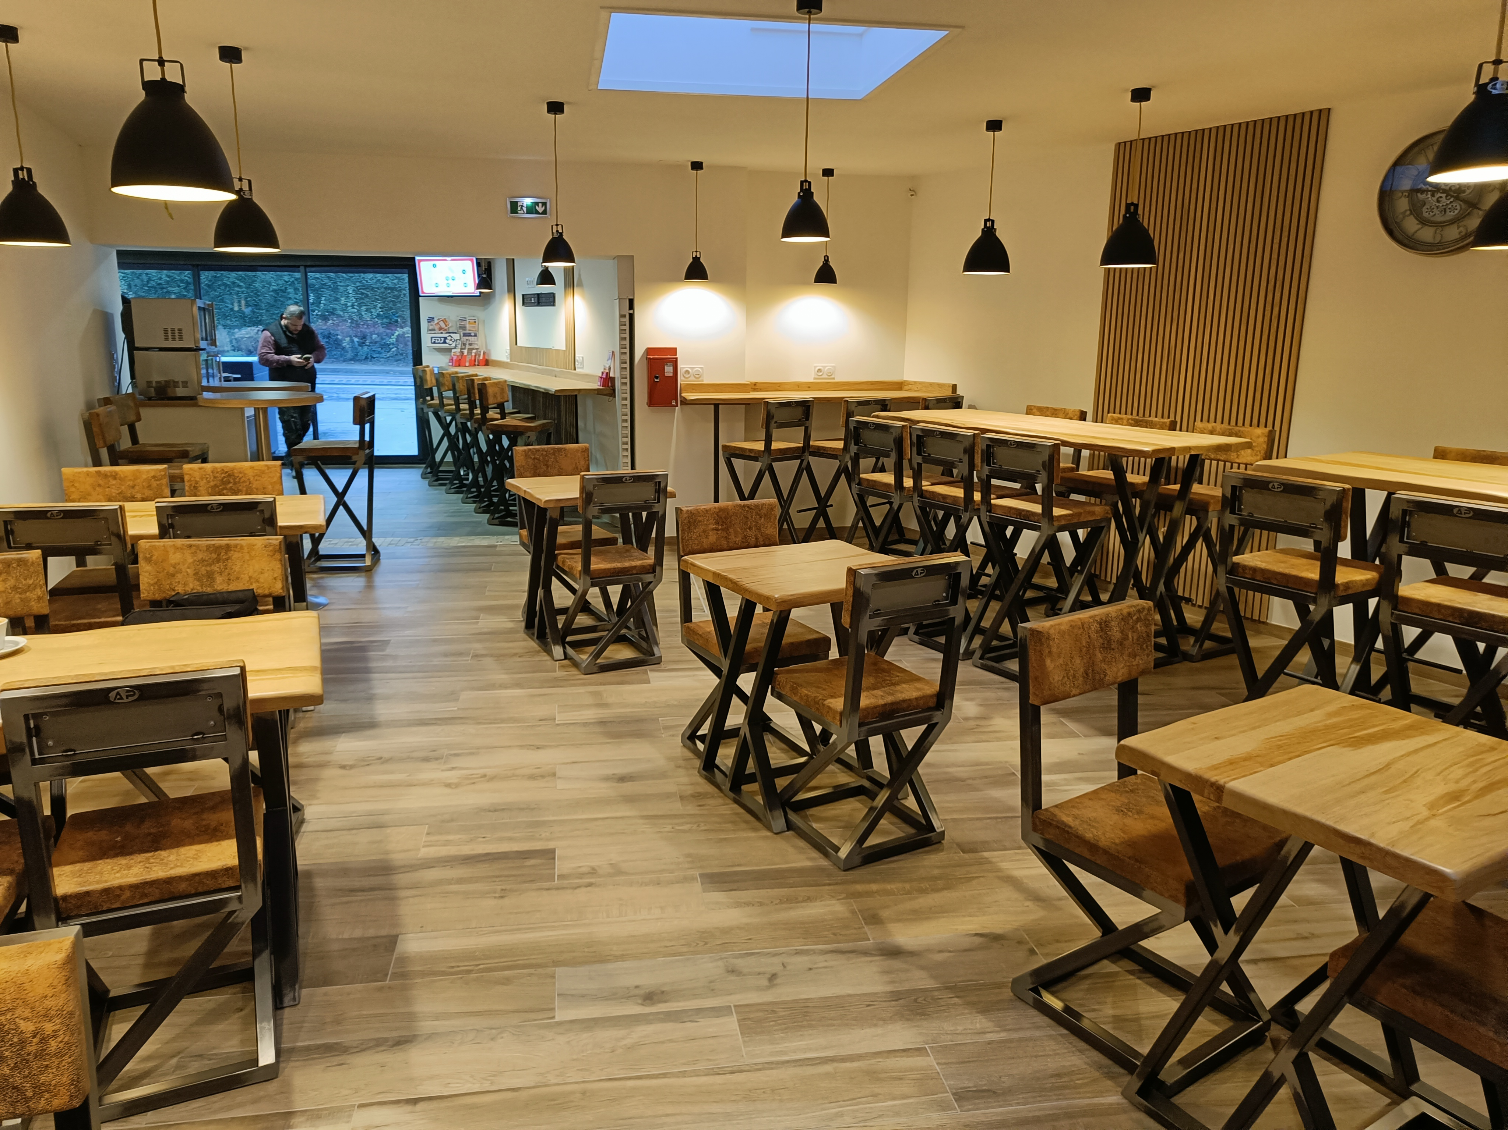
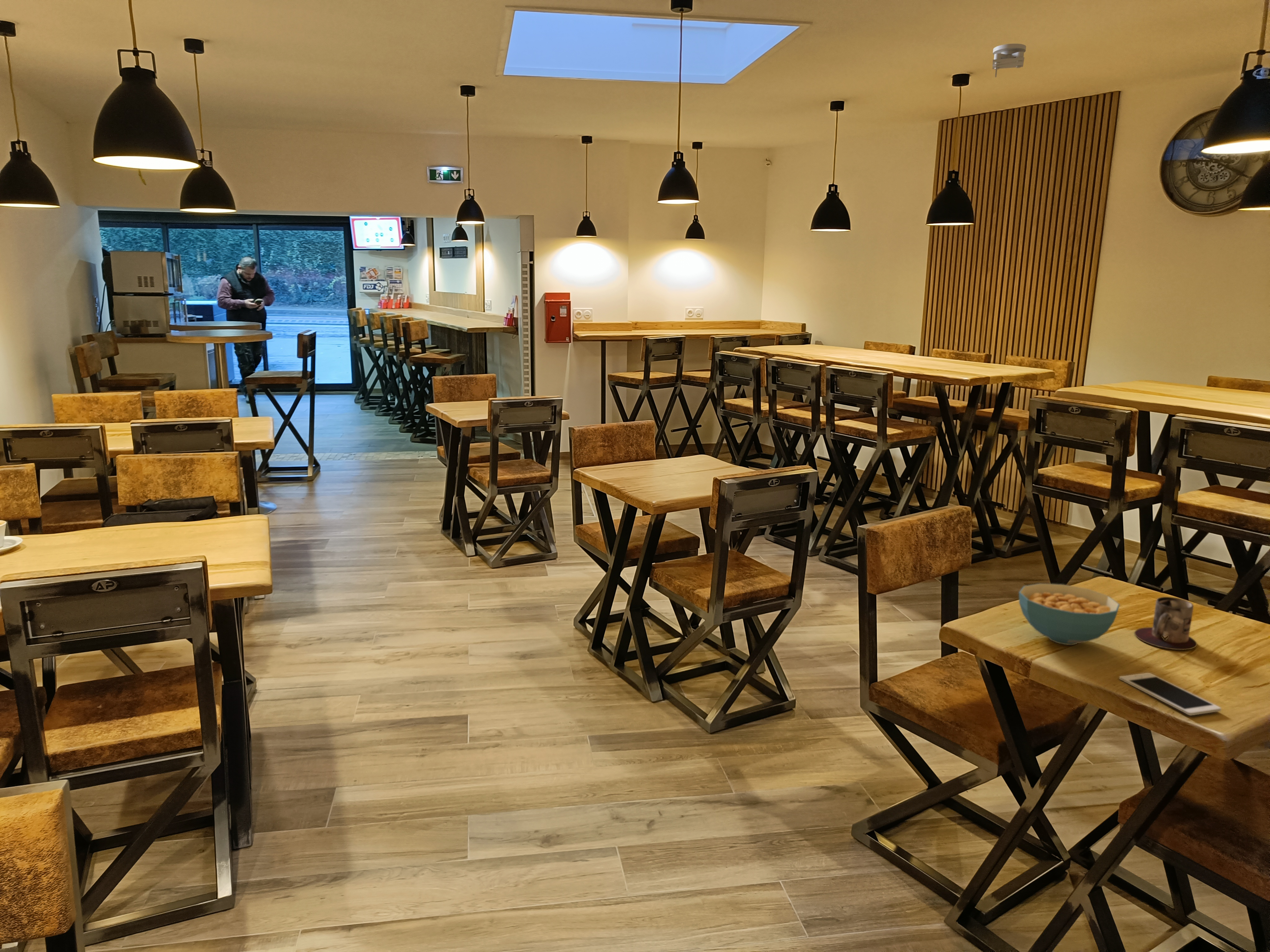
+ cell phone (1168, 693)
+ cereal bowl (1066, 619)
+ smoke detector (1008, 62)
+ mug (1168, 621)
